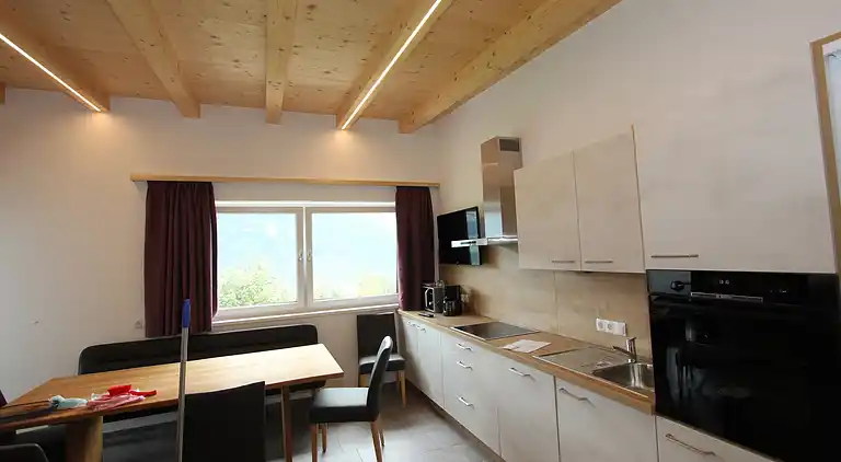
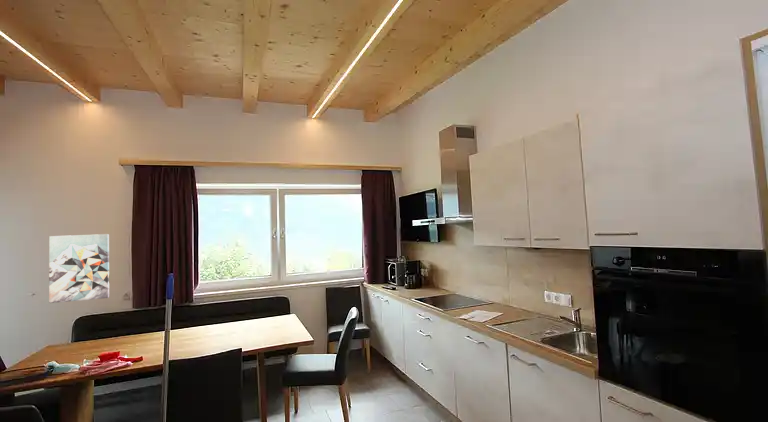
+ wall art (79, 267)
